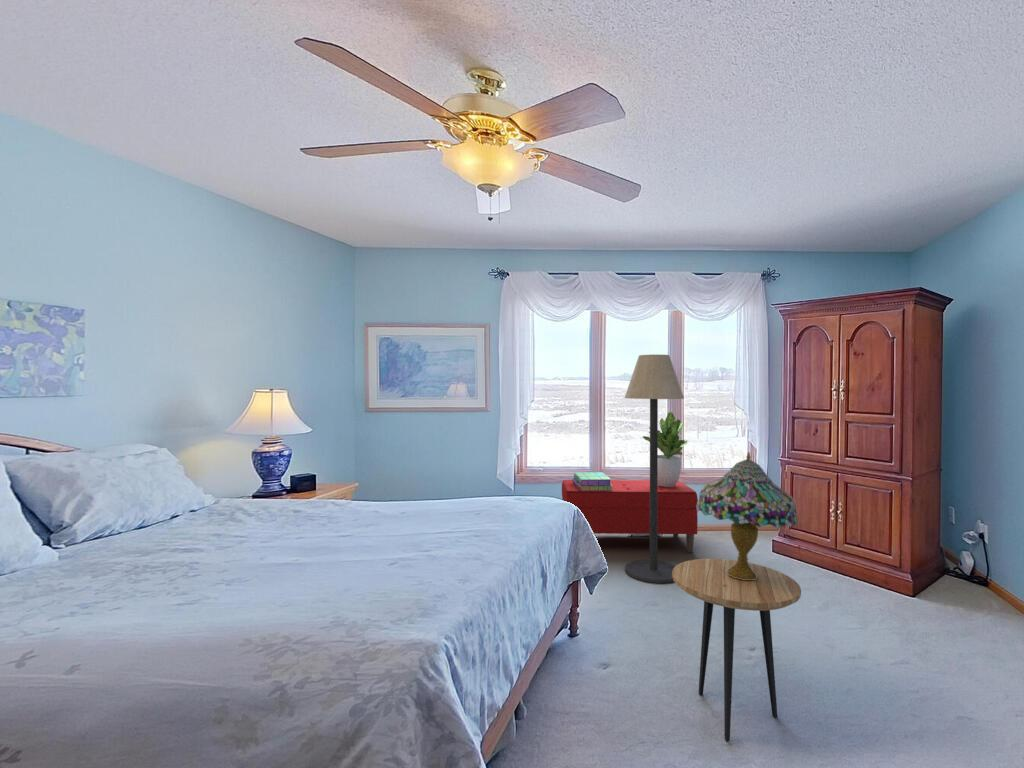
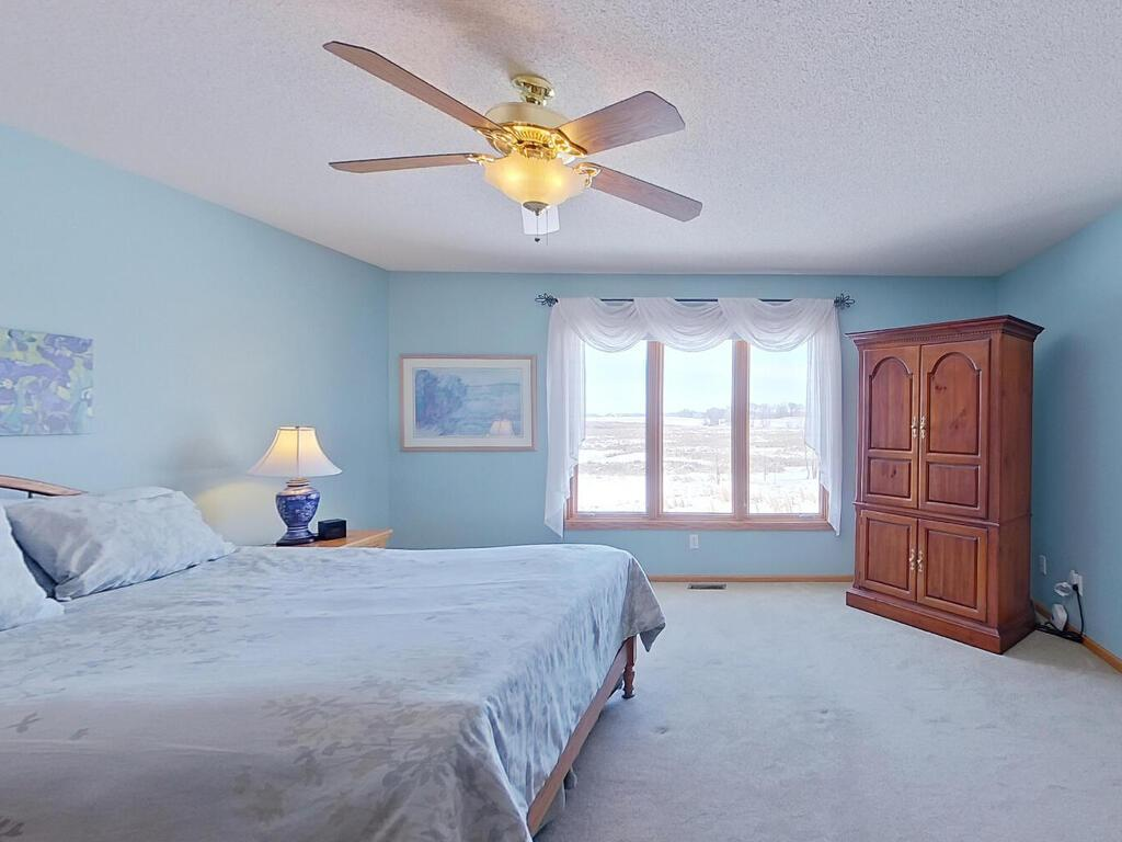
- floor lamp (653, 463)
- bench (625, 514)
- table lamp (741, 513)
- side table (732, 647)
- stack of books (591, 480)
- potted plant (665, 448)
